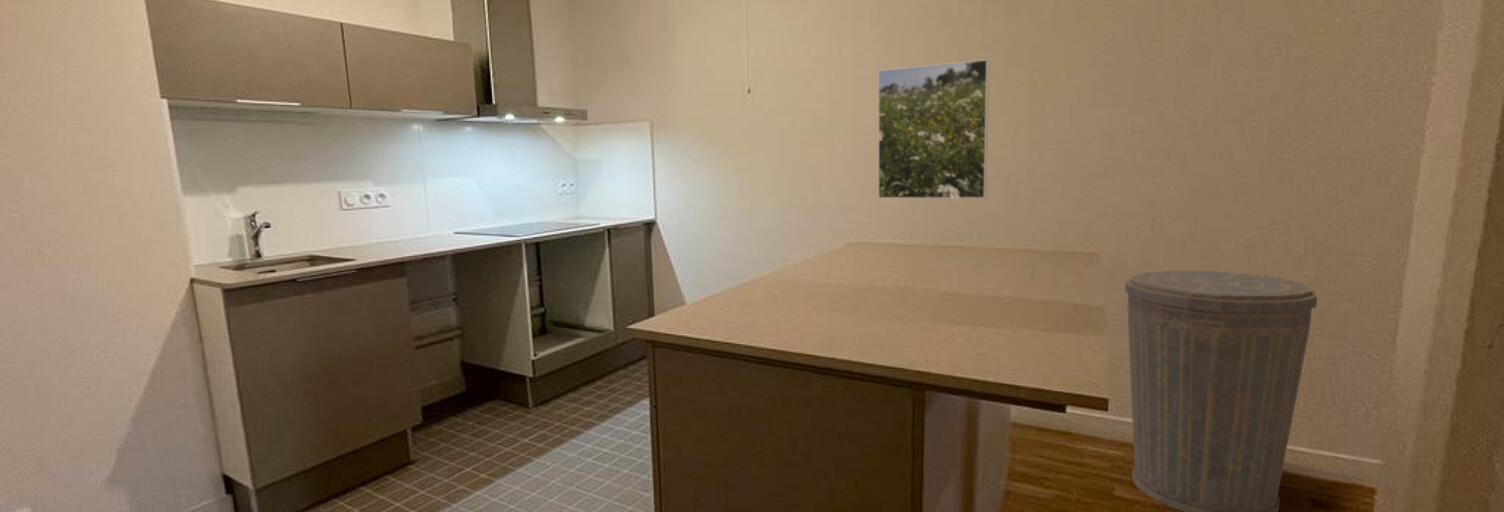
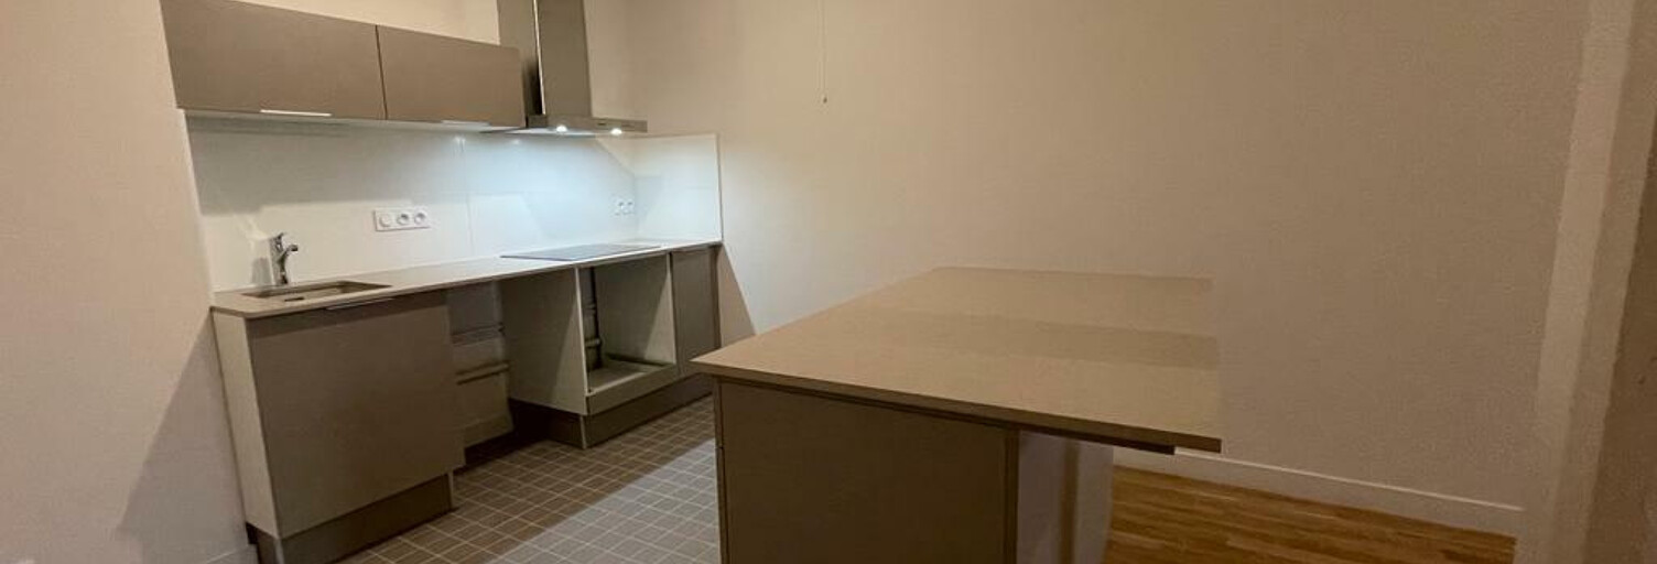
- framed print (930, 132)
- trash can (1208, 387)
